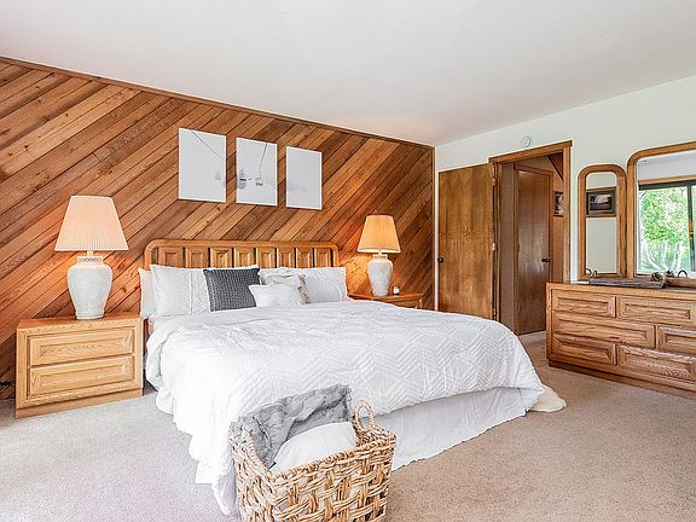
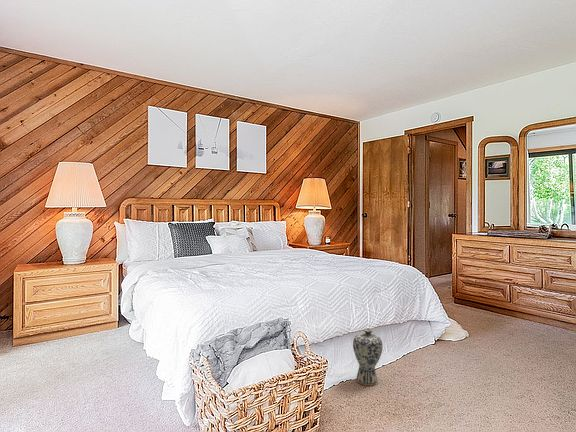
+ vase (367, 355)
